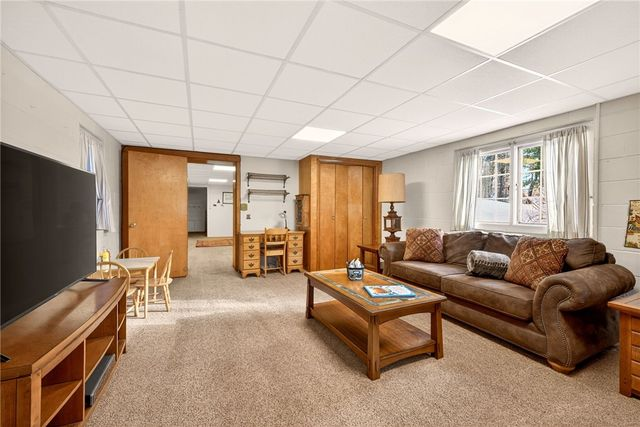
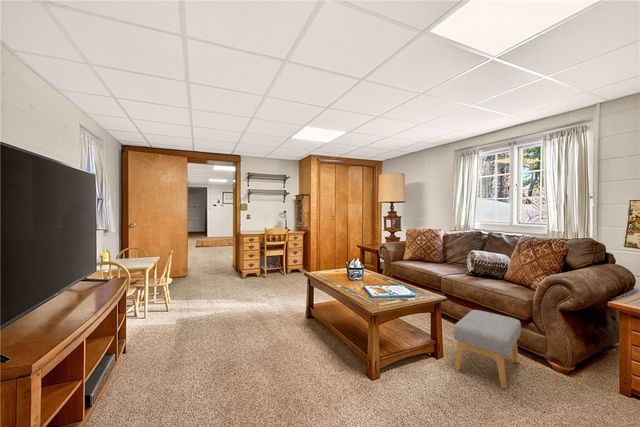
+ footstool (487, 343)
